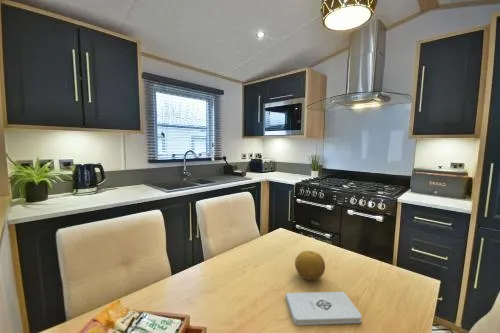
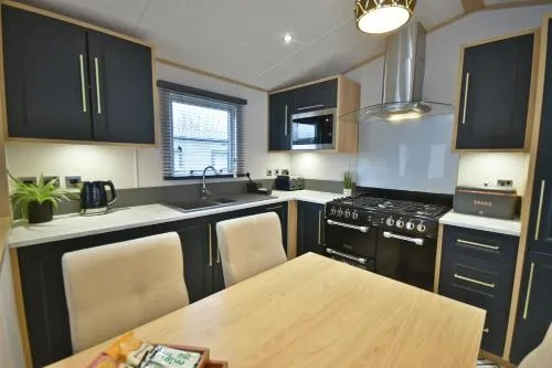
- notepad (321, 306)
- fruit (309, 264)
